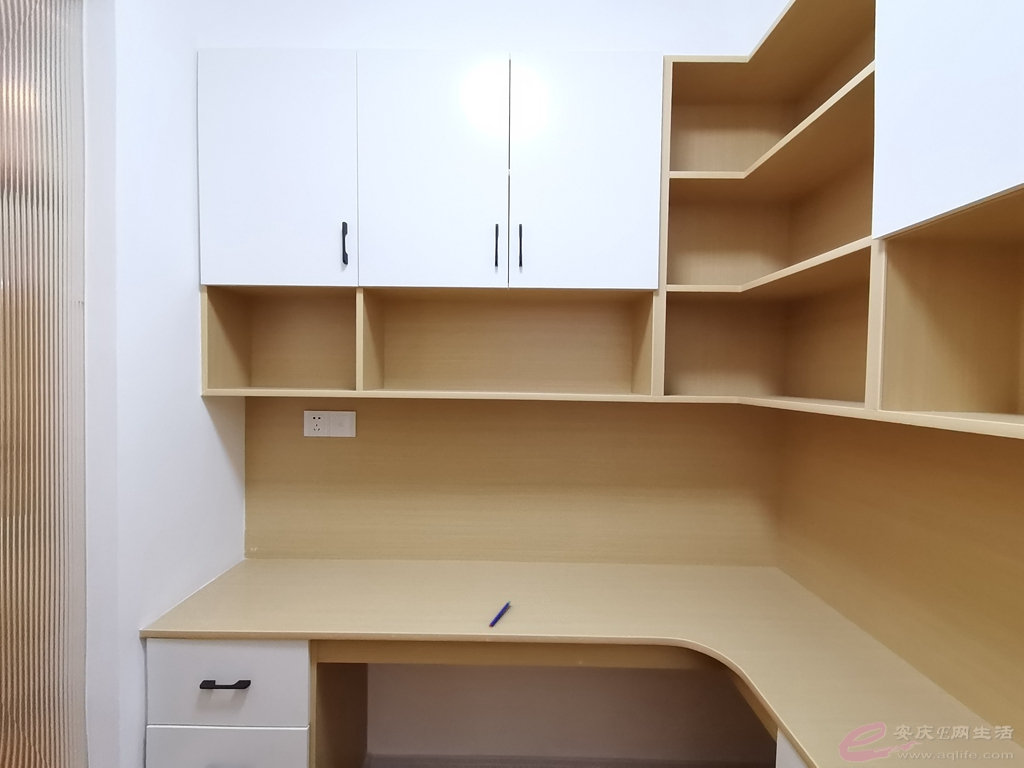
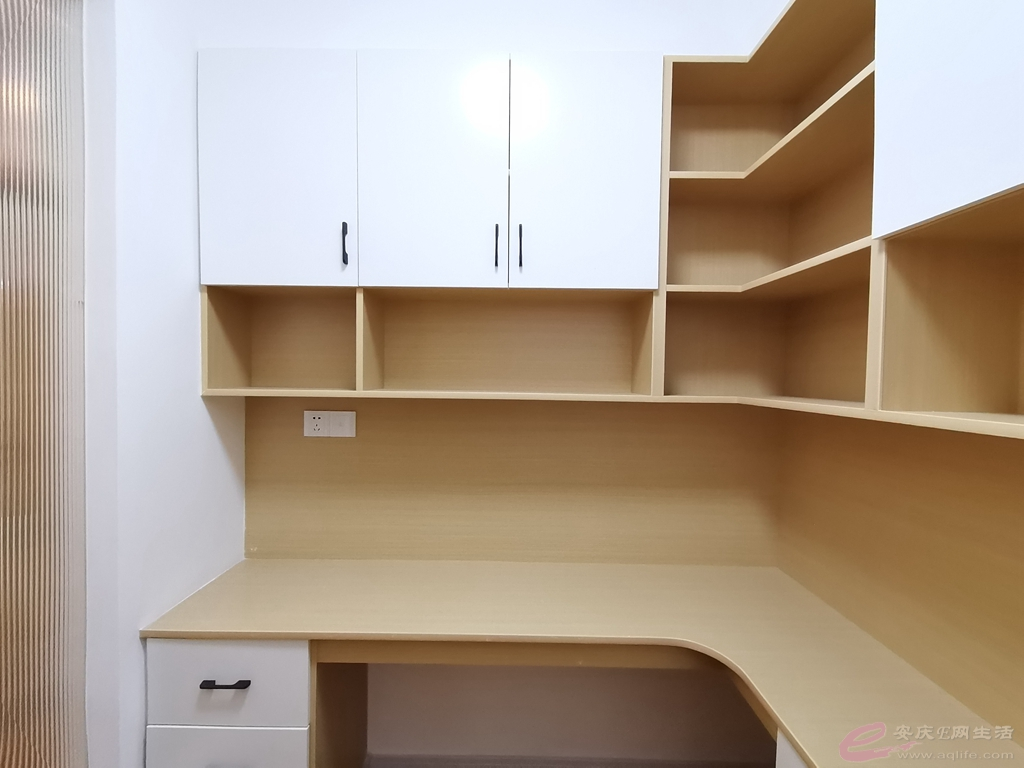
- pen (500, 613)
